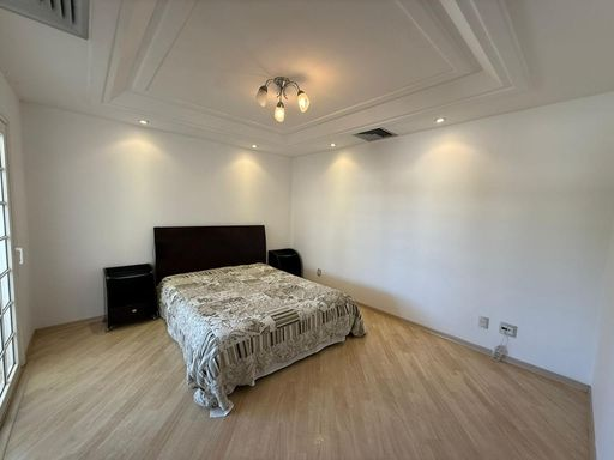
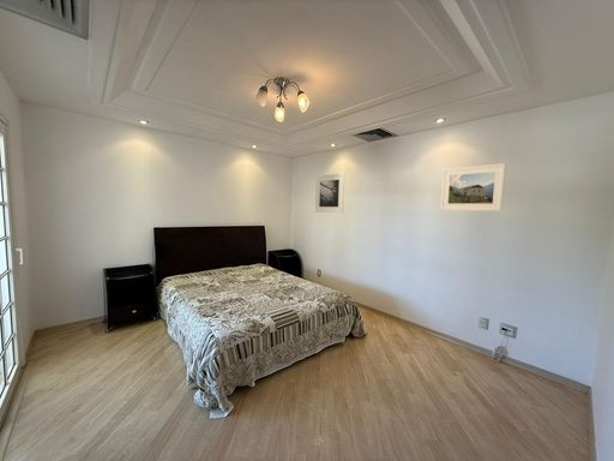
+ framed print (470, 188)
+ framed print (329, 193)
